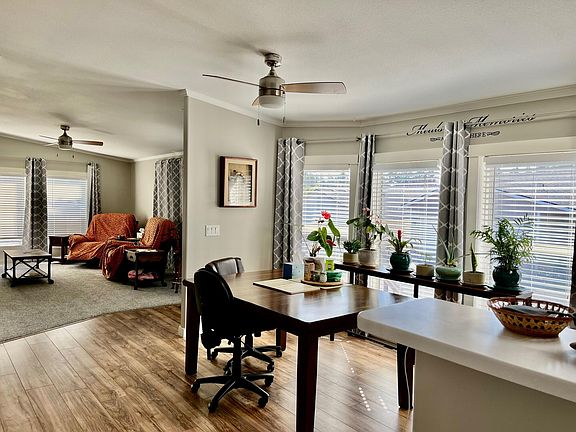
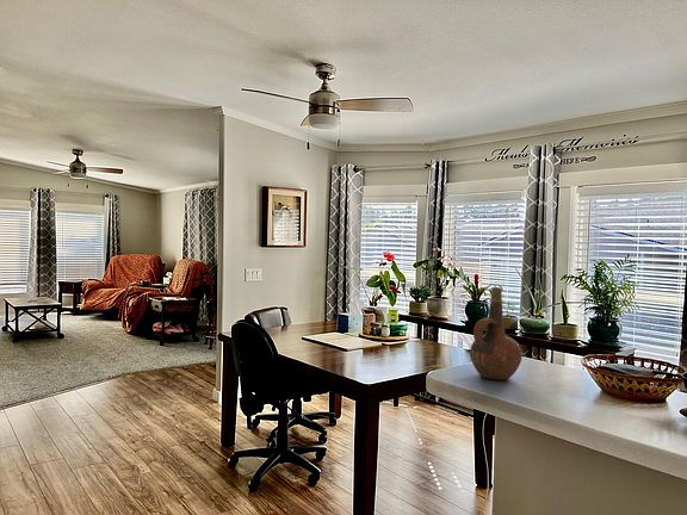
+ ceramic pitcher (495, 331)
